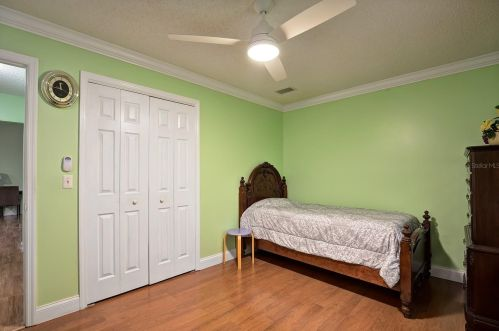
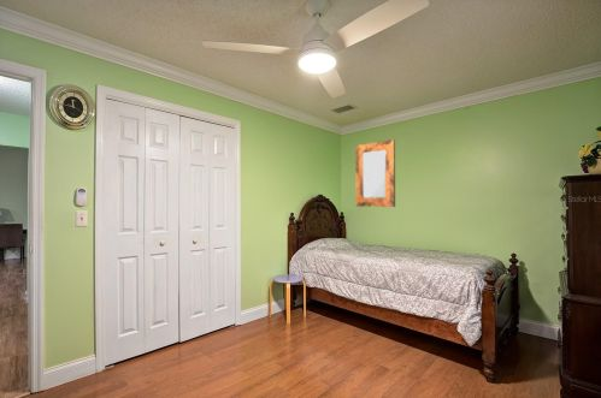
+ home mirror (373, 174)
